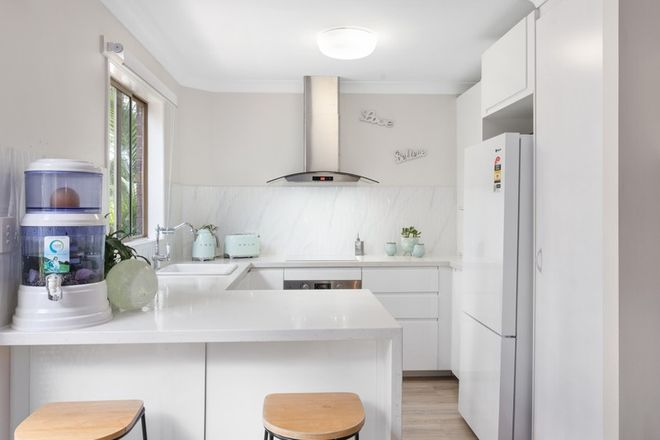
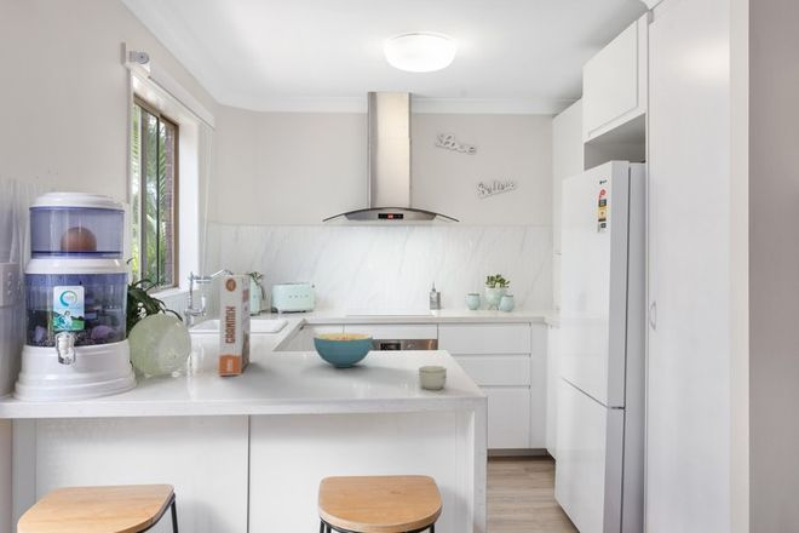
+ cup (431, 377)
+ cereal box (235, 321)
+ cereal bowl (343, 350)
